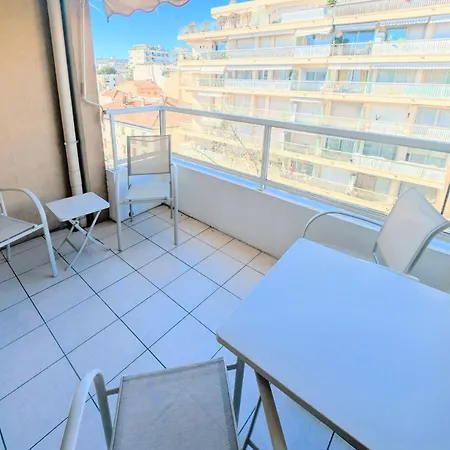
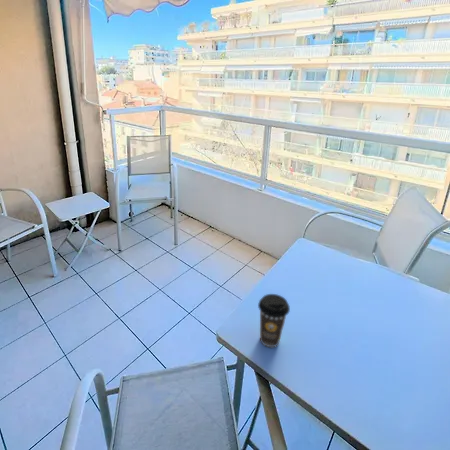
+ coffee cup (271, 321)
